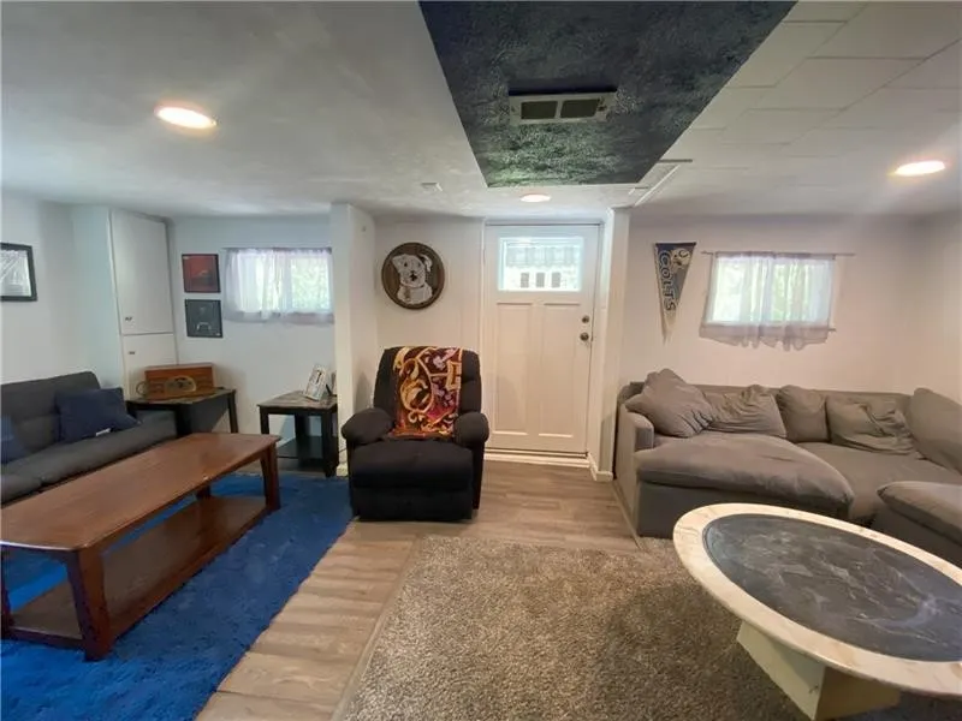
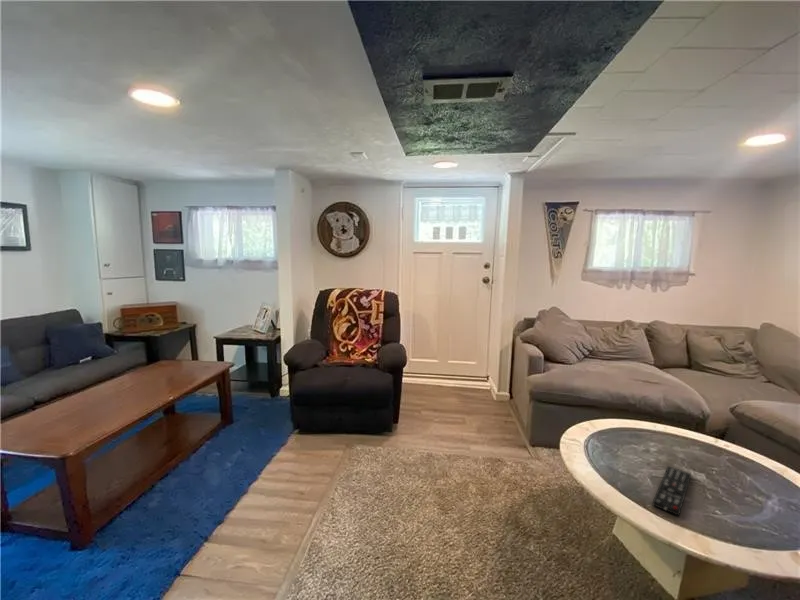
+ remote control (672, 488)
